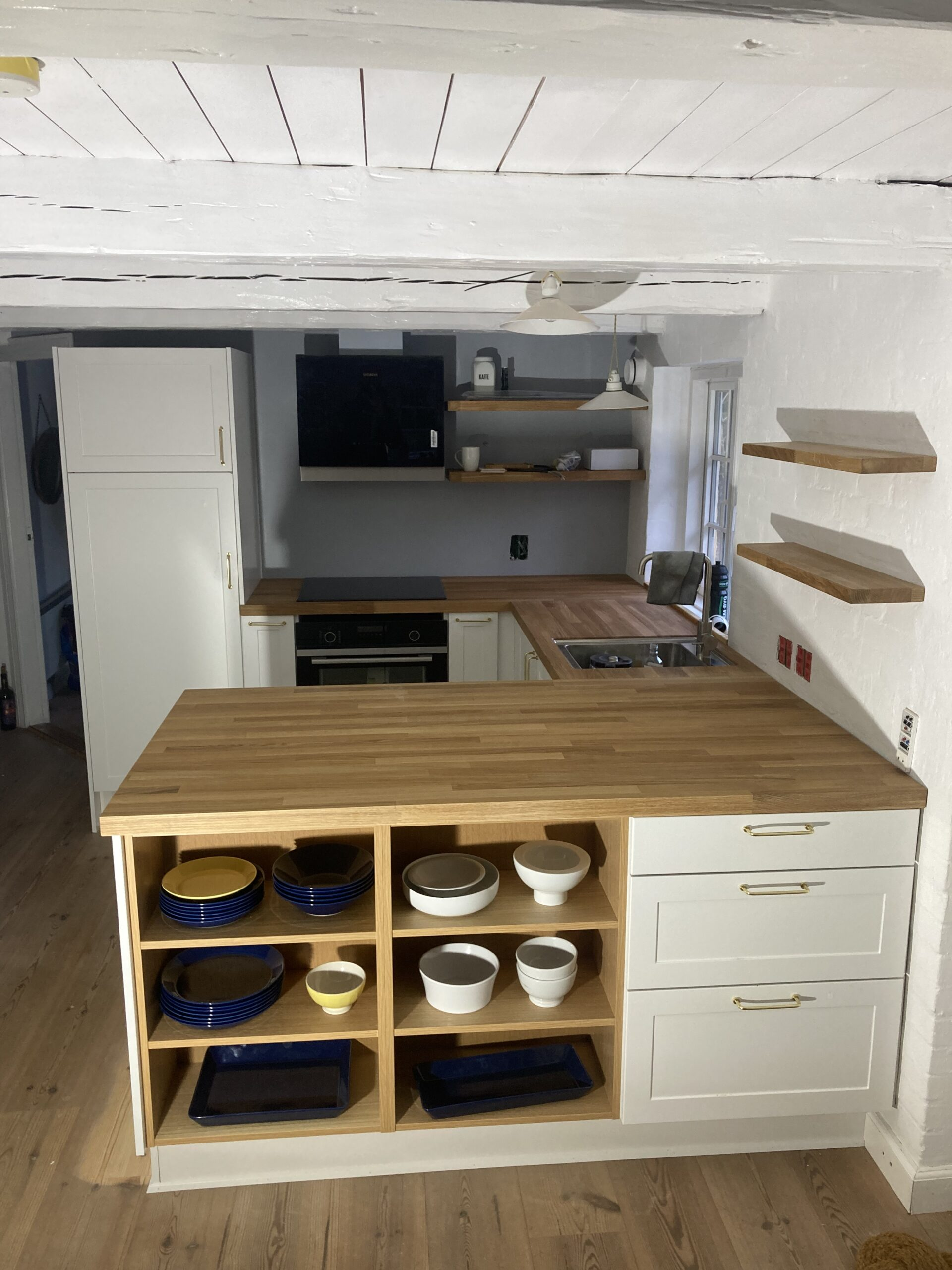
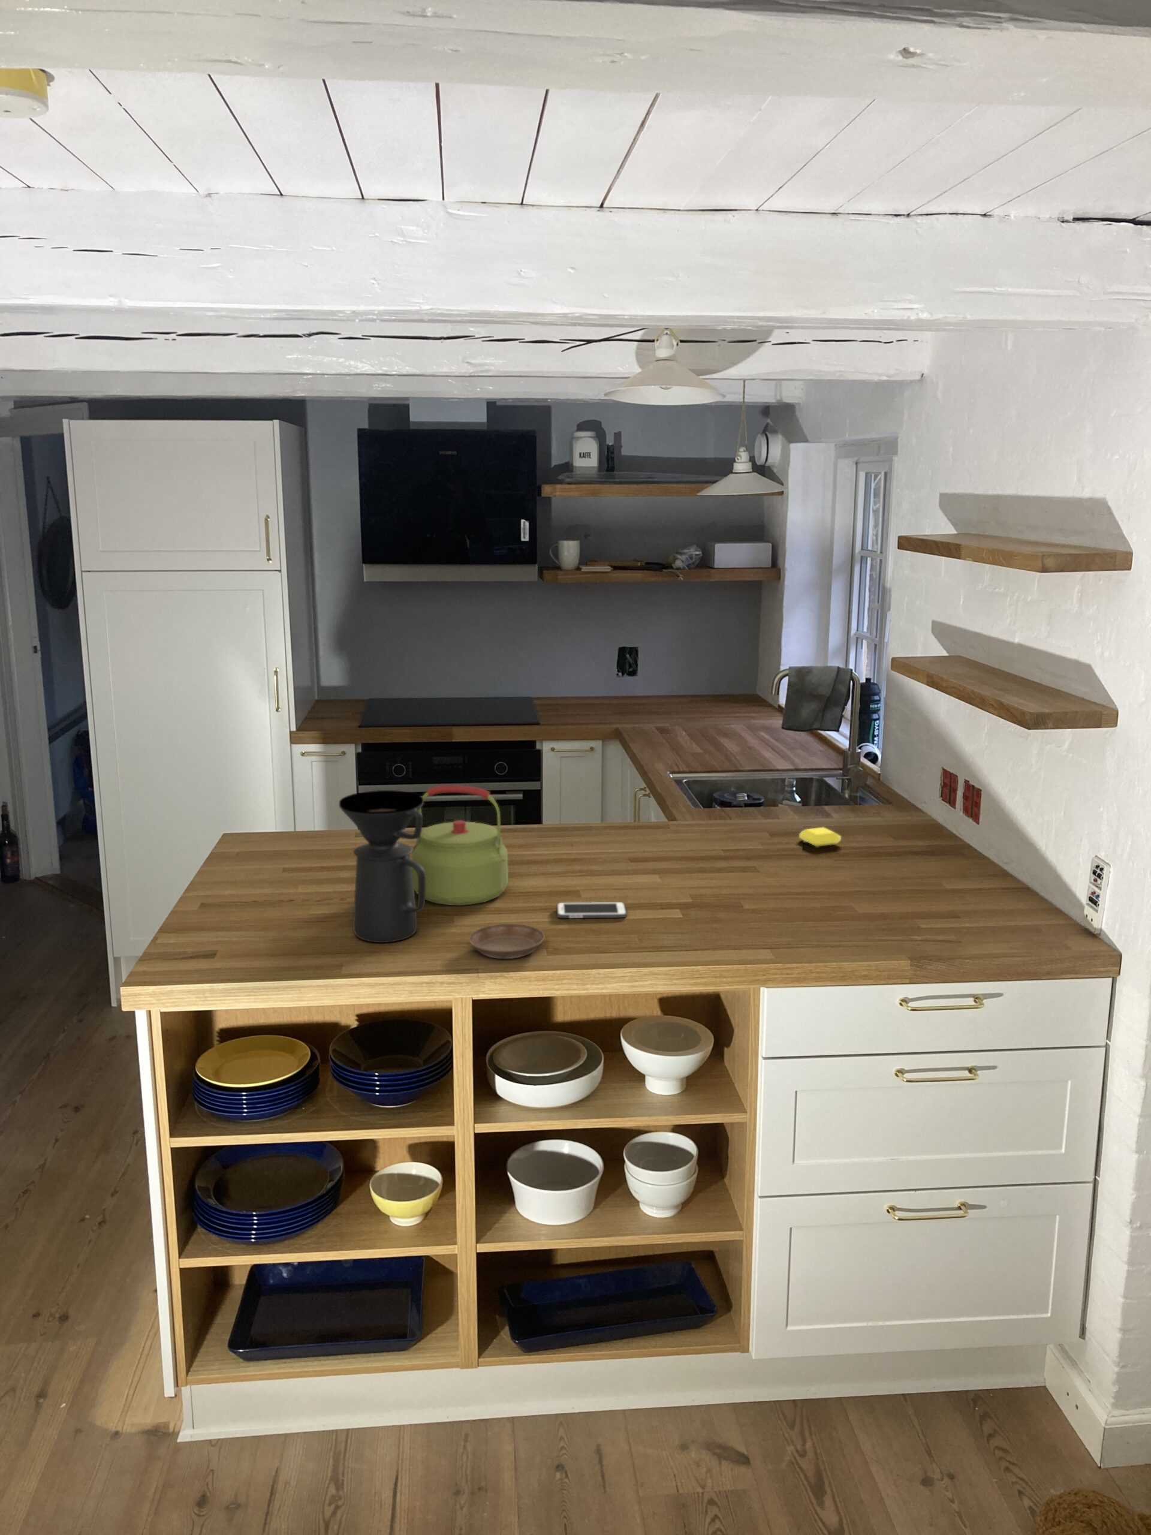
+ saucer (507, 943)
+ soap bar (820, 836)
+ kettle (445, 839)
+ cell phone (591, 910)
+ coffee maker (383, 867)
